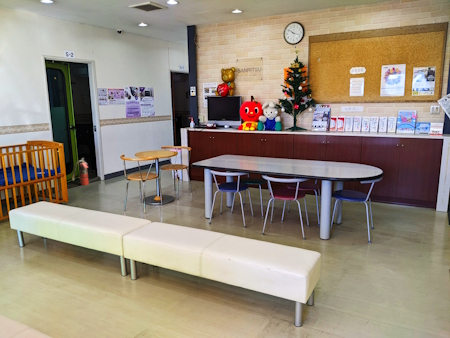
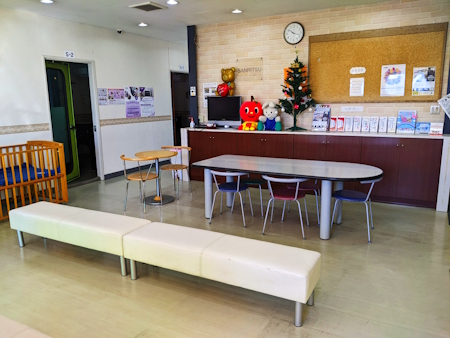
- fire extinguisher (81, 172)
